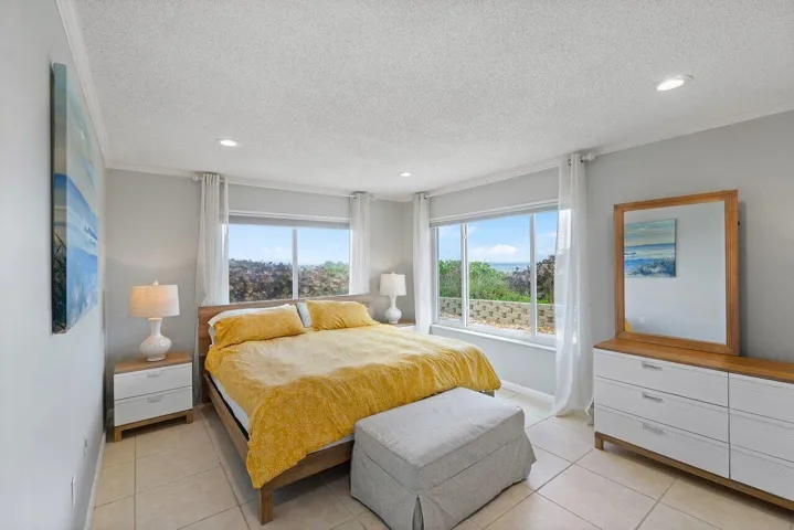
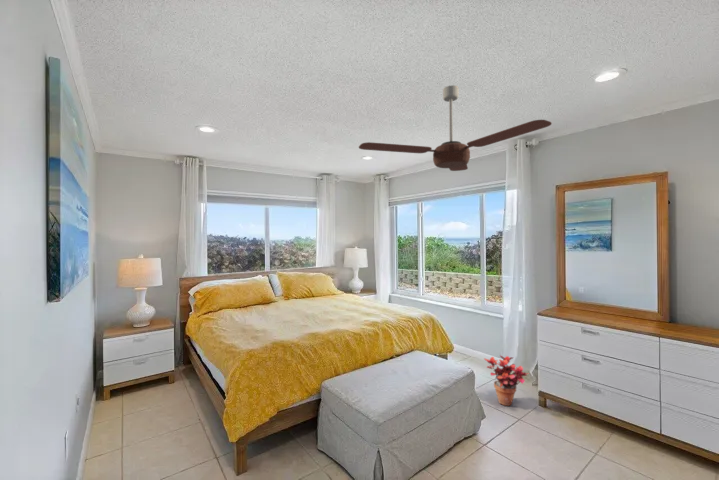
+ potted plant (507, 381)
+ ceiling fan (449, 131)
